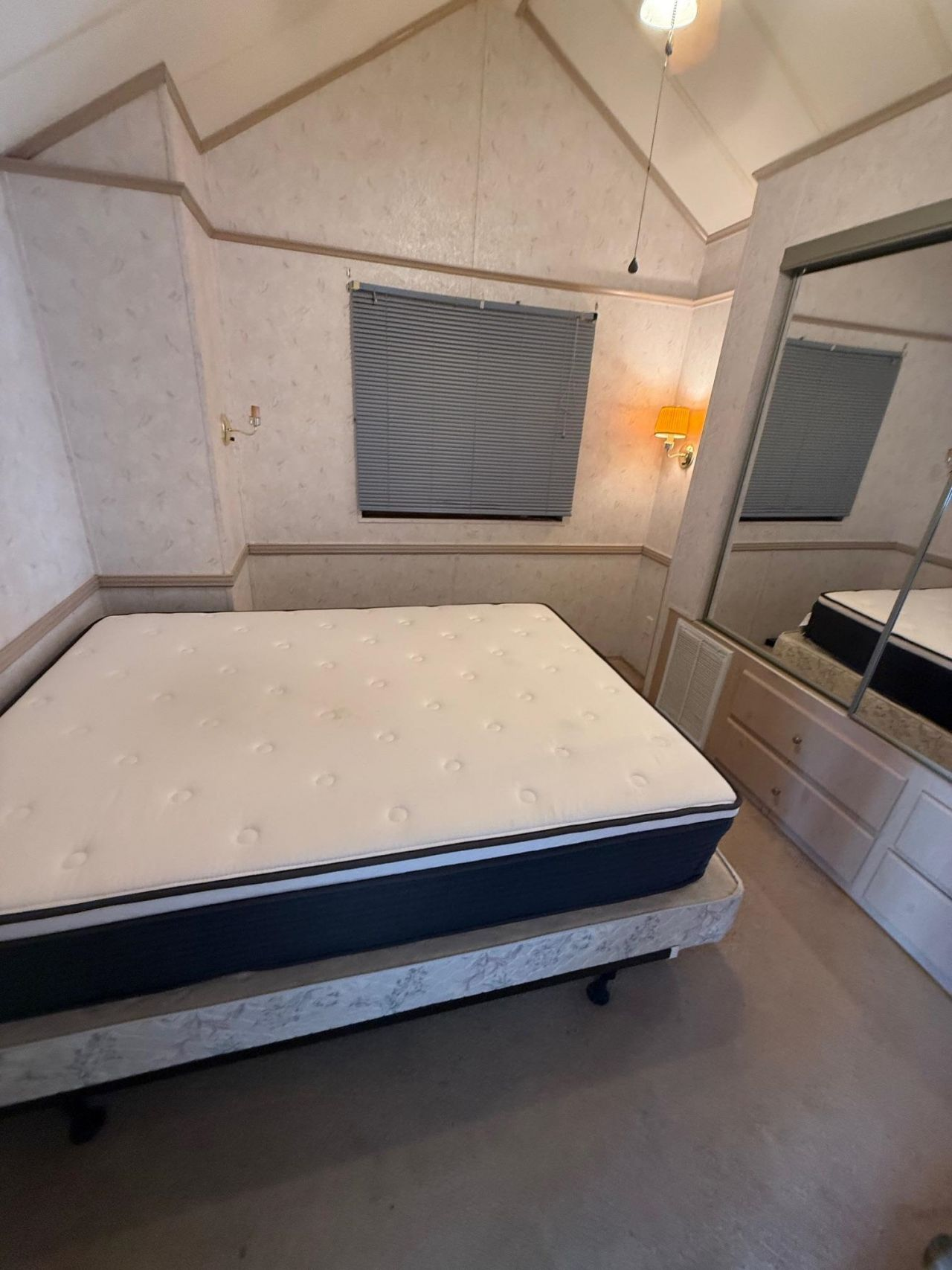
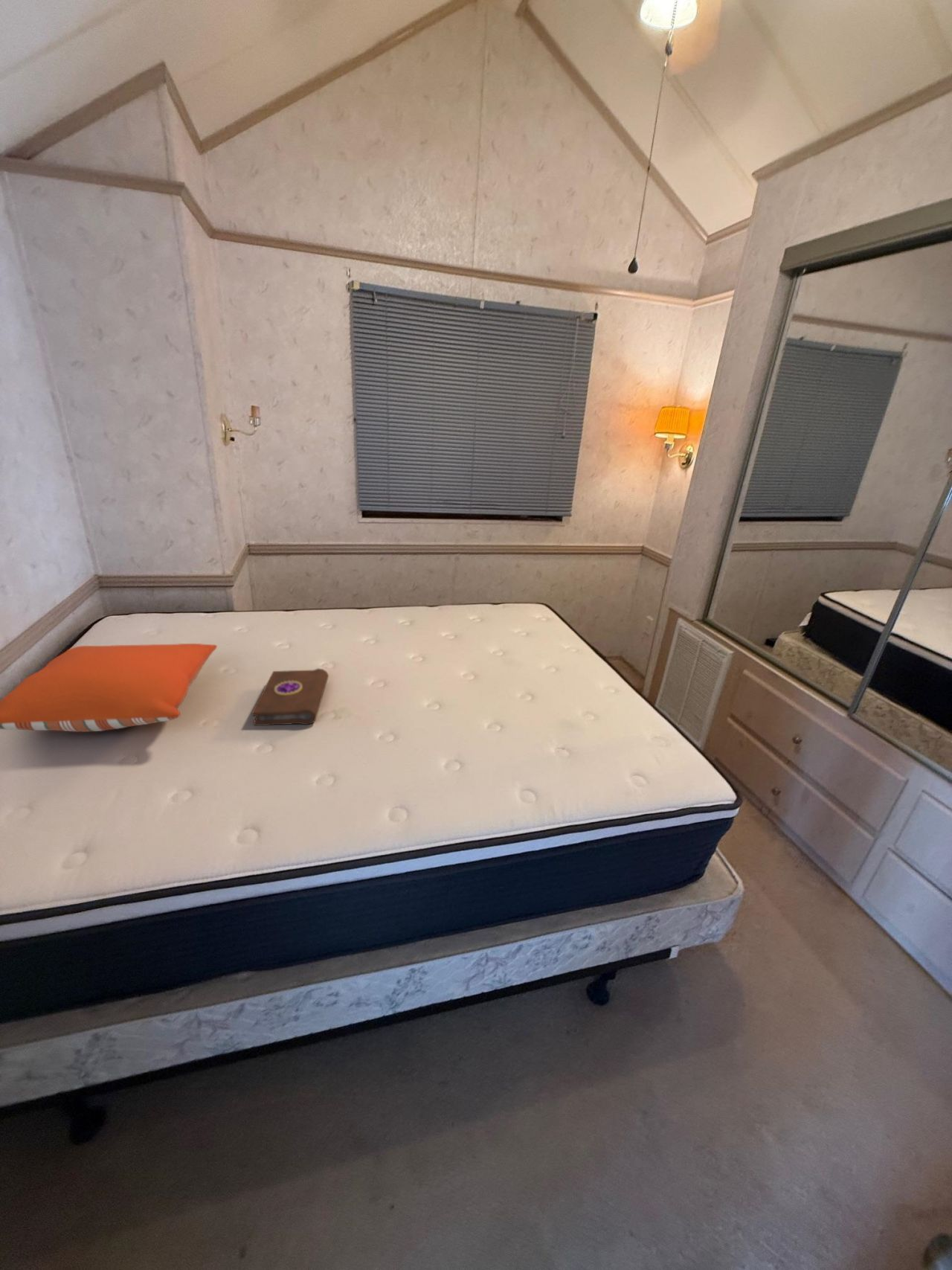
+ book (293, 694)
+ pillow (118, 681)
